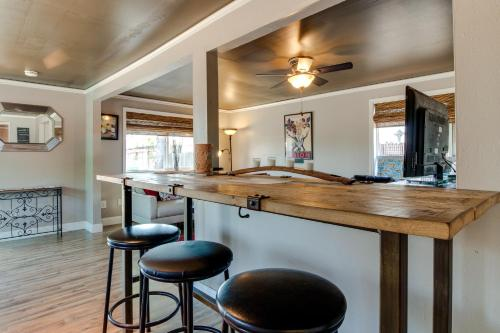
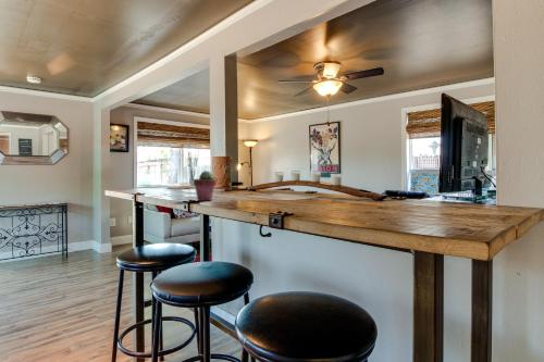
+ potted succulent (205, 185)
